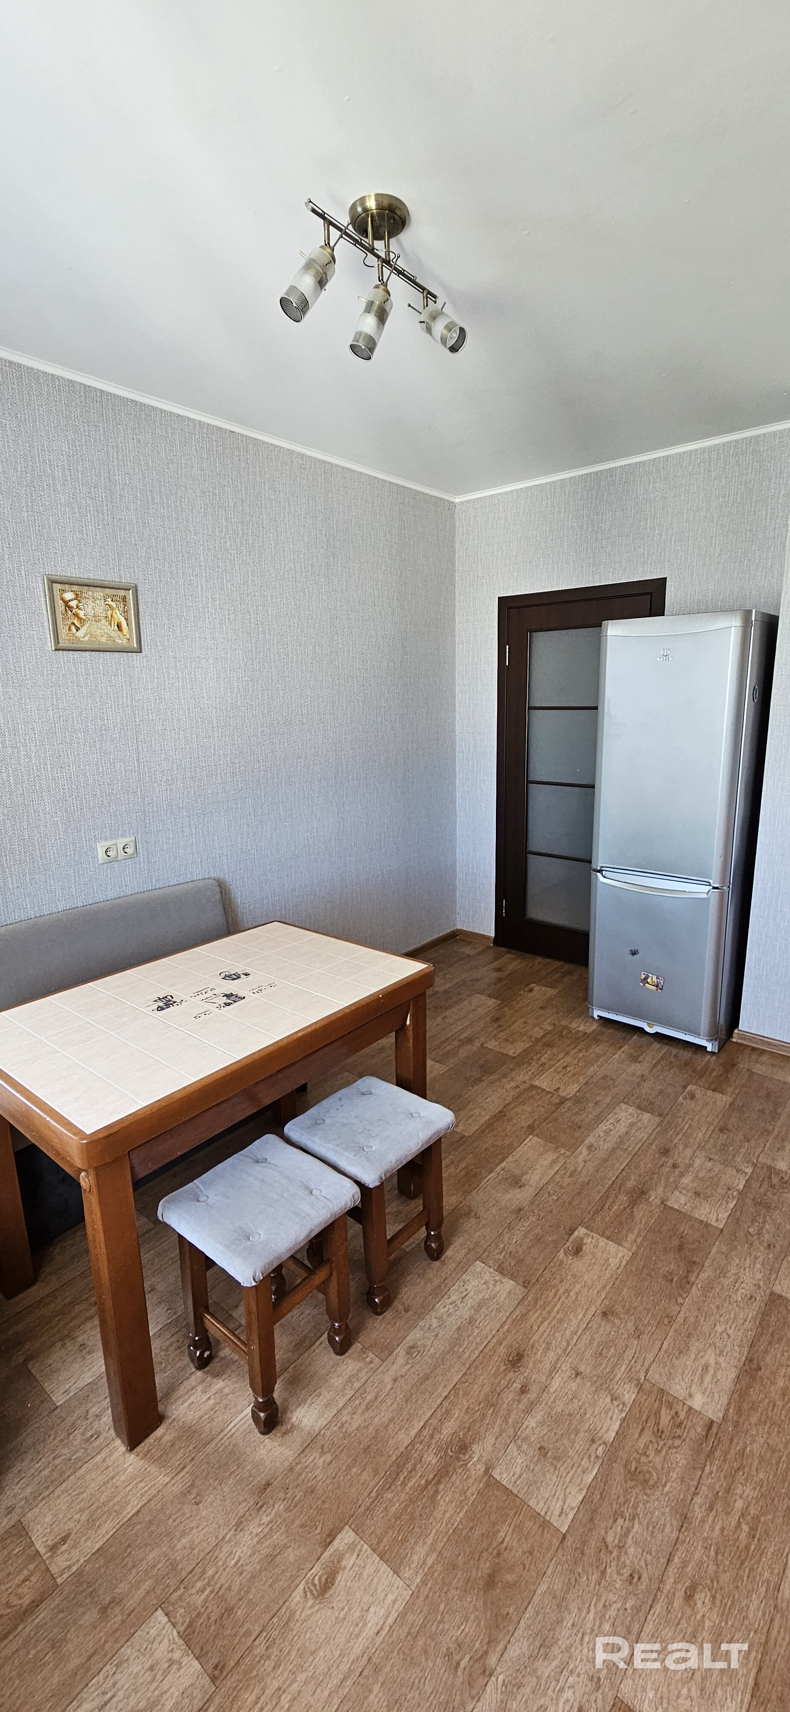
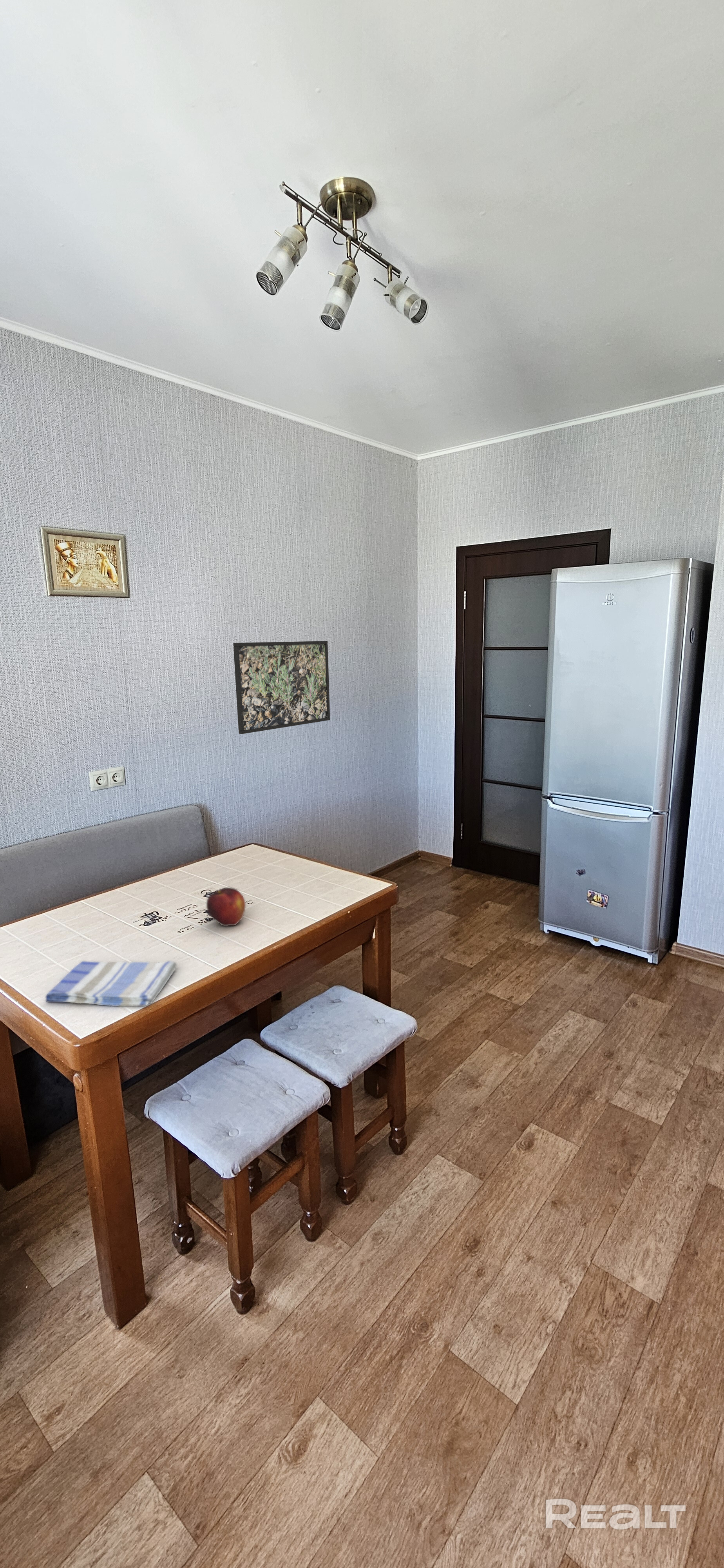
+ dish towel (114, 980)
+ fruit (226, 906)
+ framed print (286, 684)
